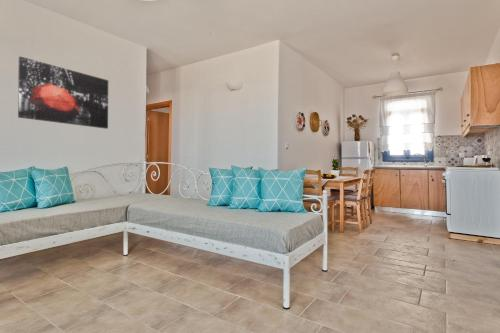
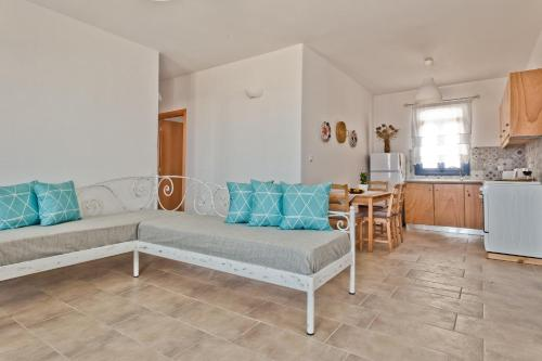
- wall art (68, 96)
